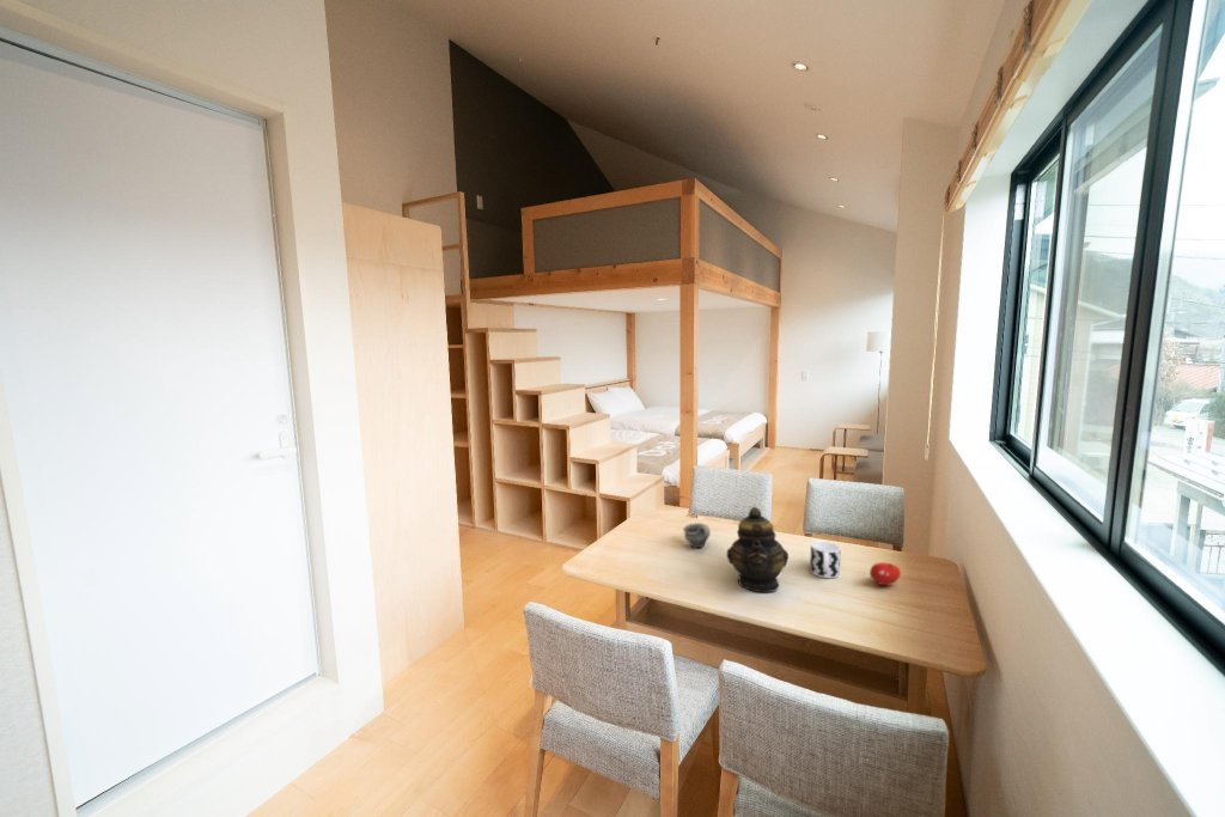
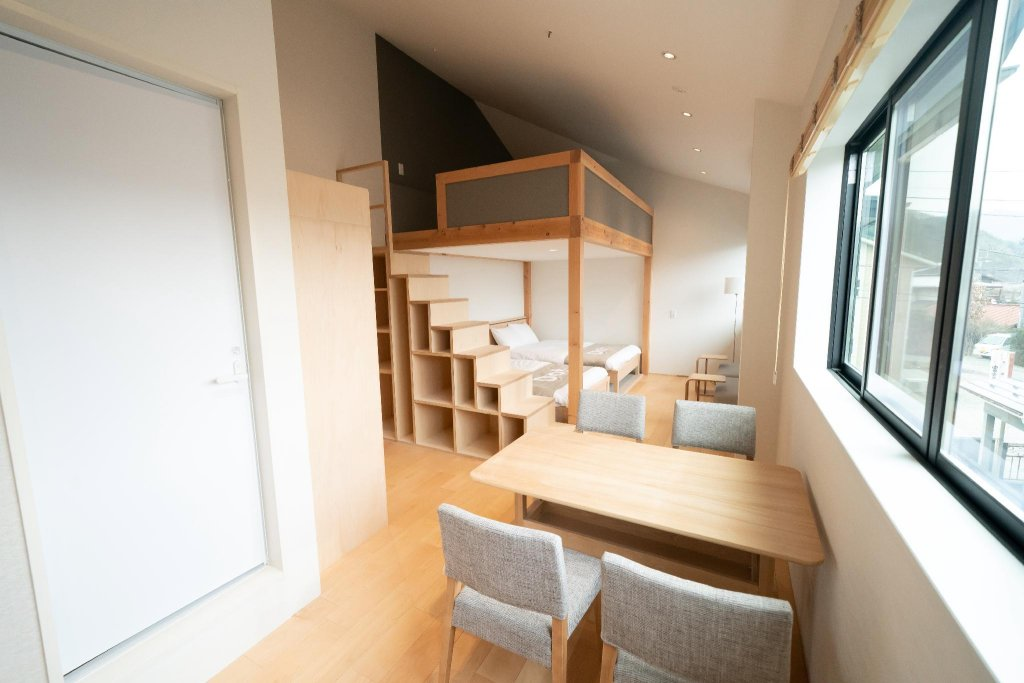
- teapot (756, 544)
- cup (696, 534)
- cup (824, 561)
- fruit (884, 573)
